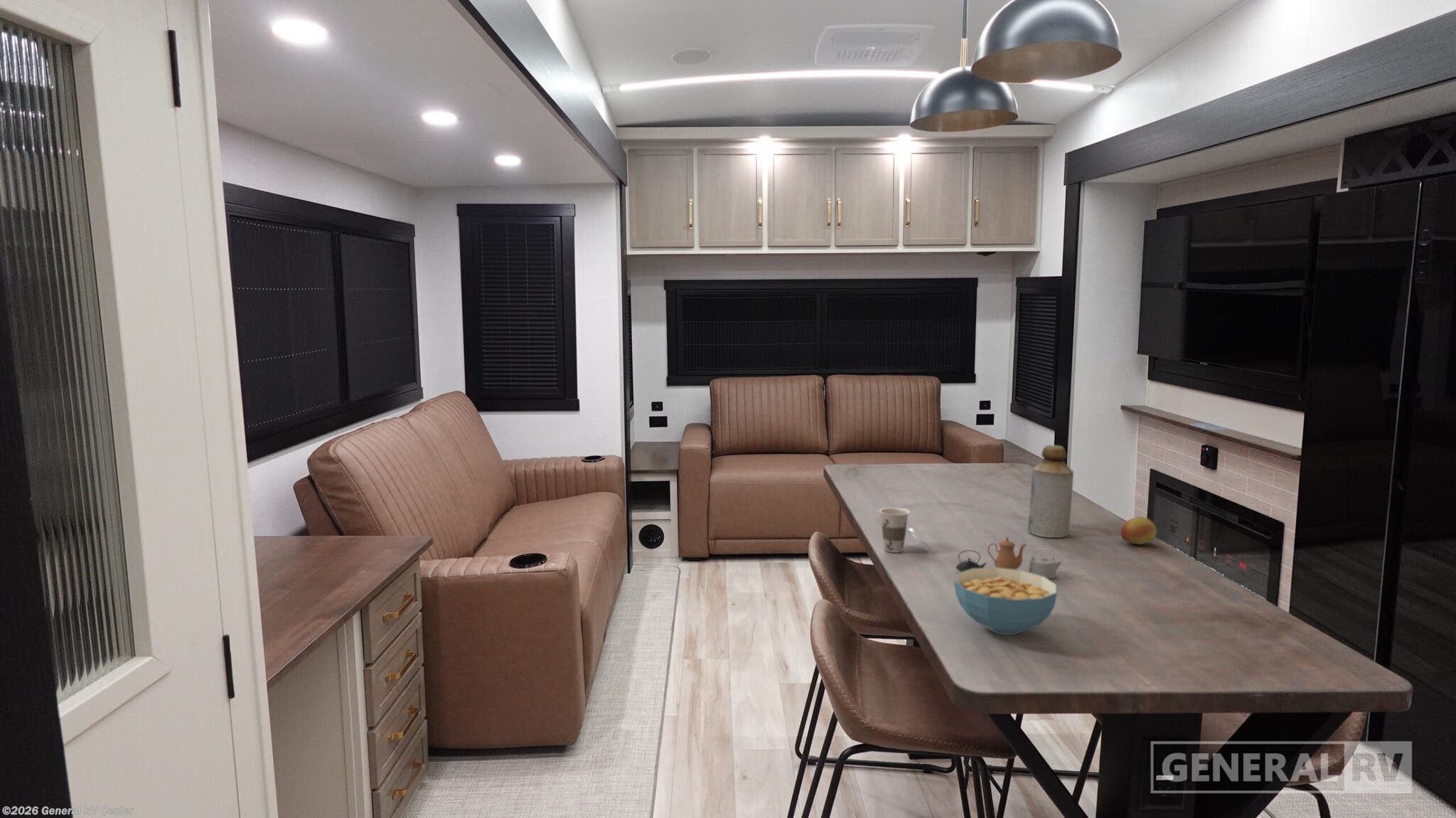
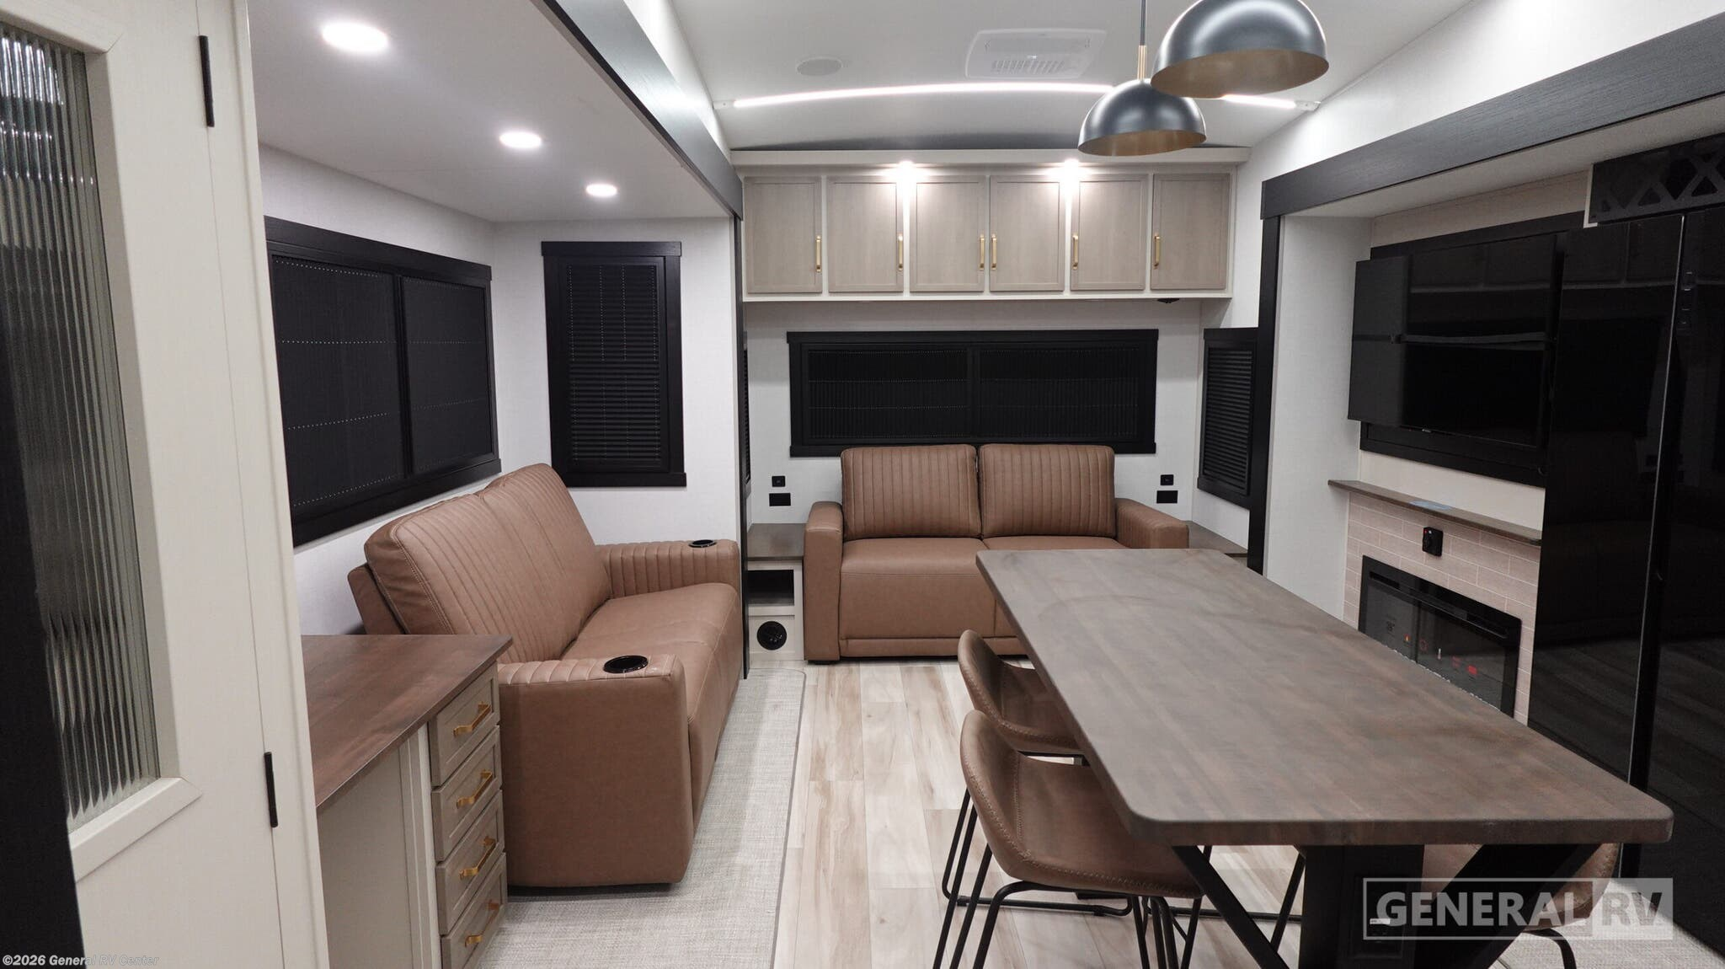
- teapot (1009, 555)
- bottle (1051, 489)
- cup (904, 530)
- fruit (1138, 530)
- cereal bowl (1004, 606)
